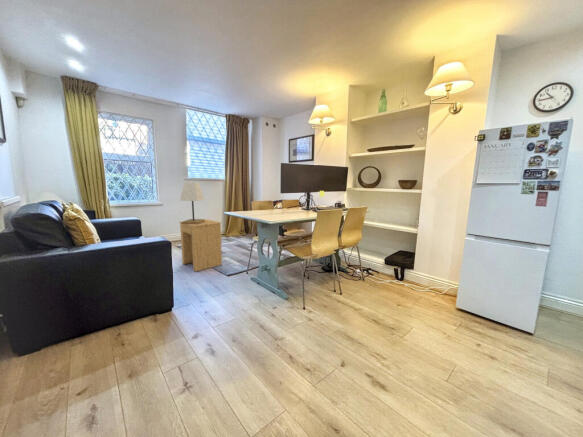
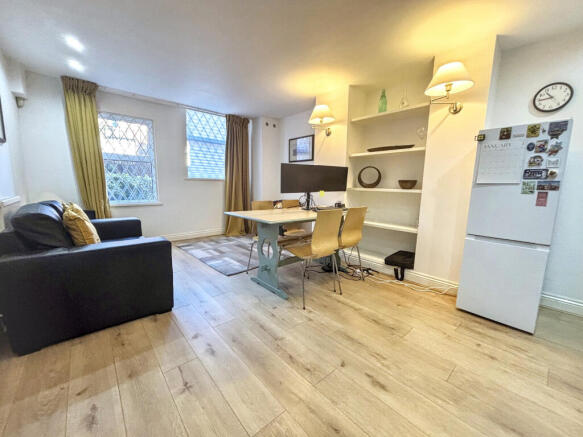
- lamp (192, 202)
- side table (201, 243)
